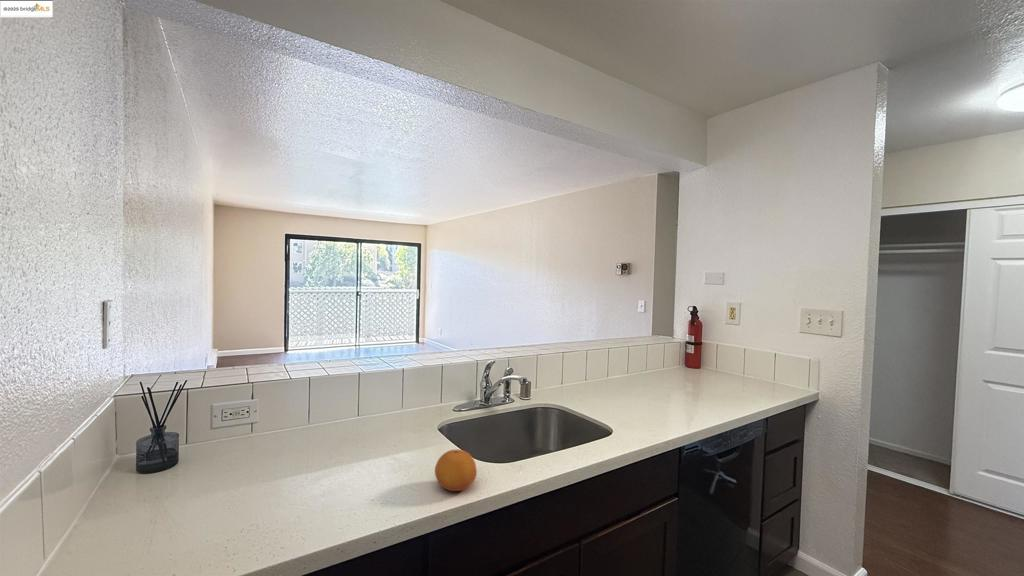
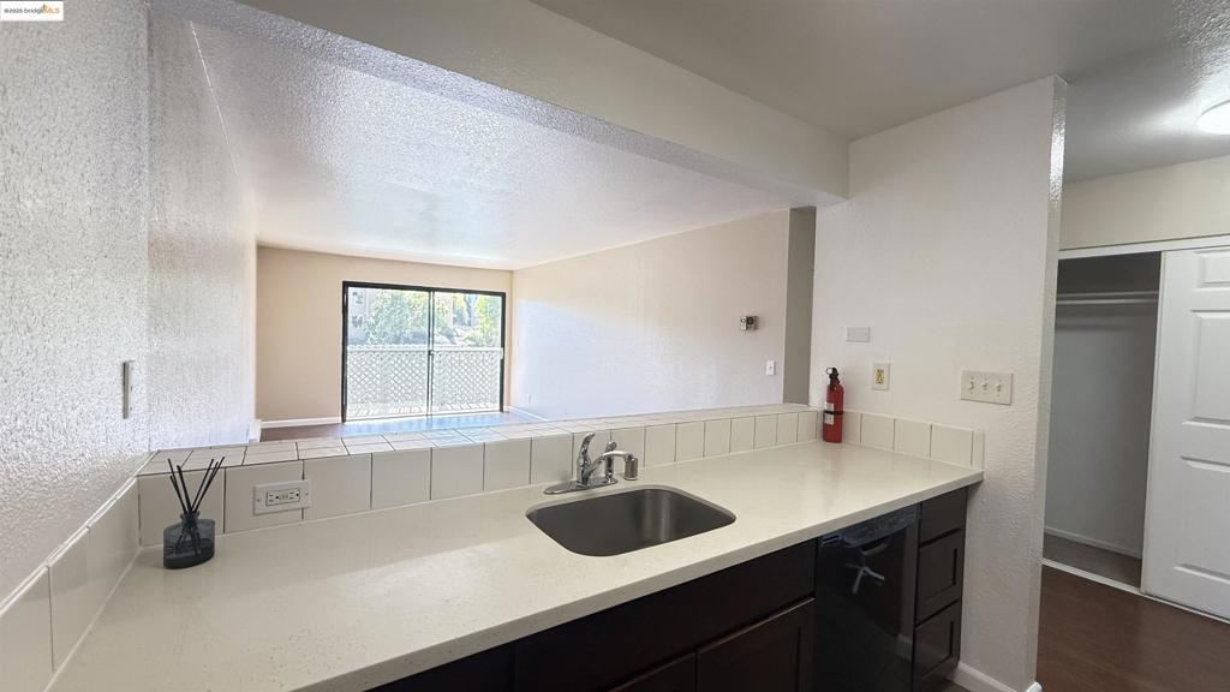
- fruit (455, 469)
